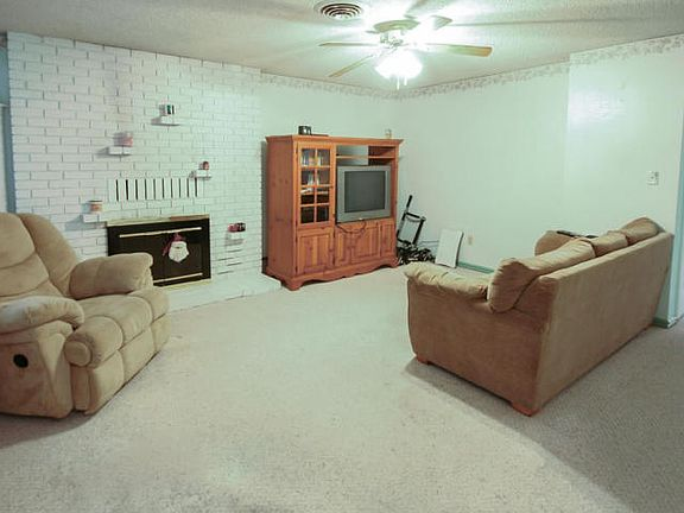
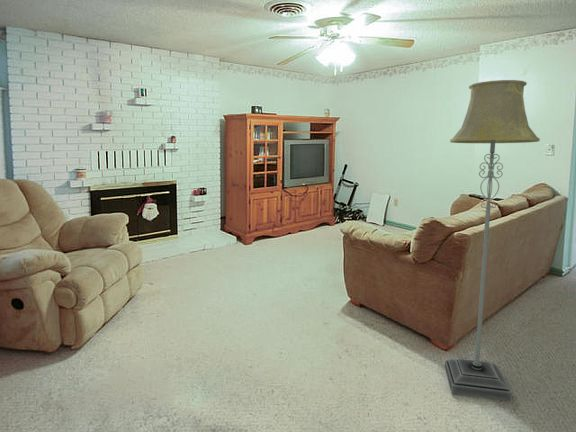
+ floor lamp (485, 240)
